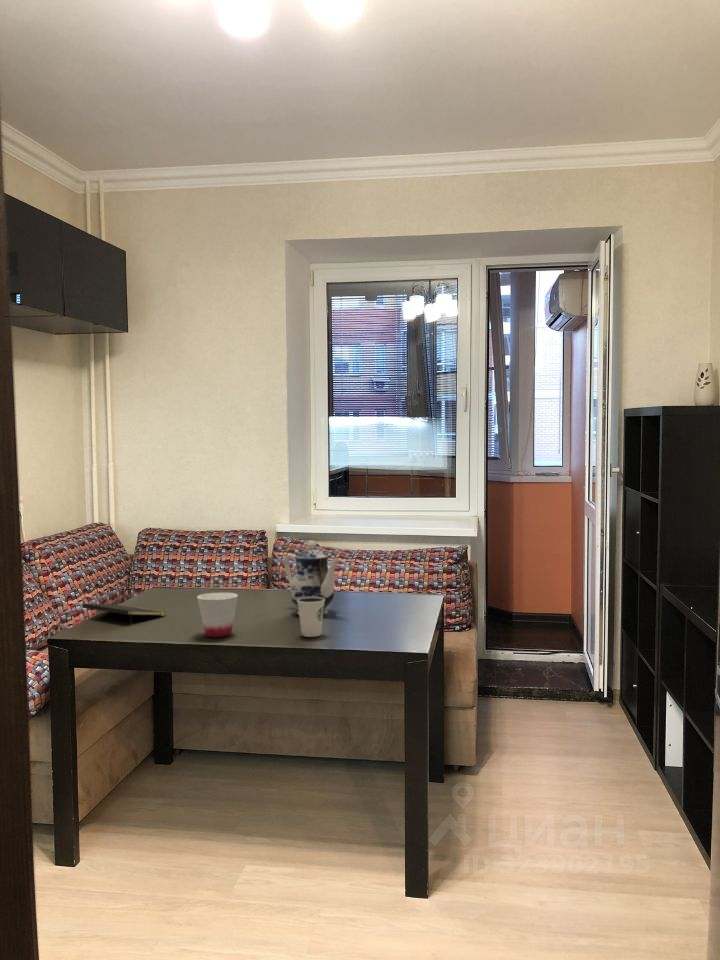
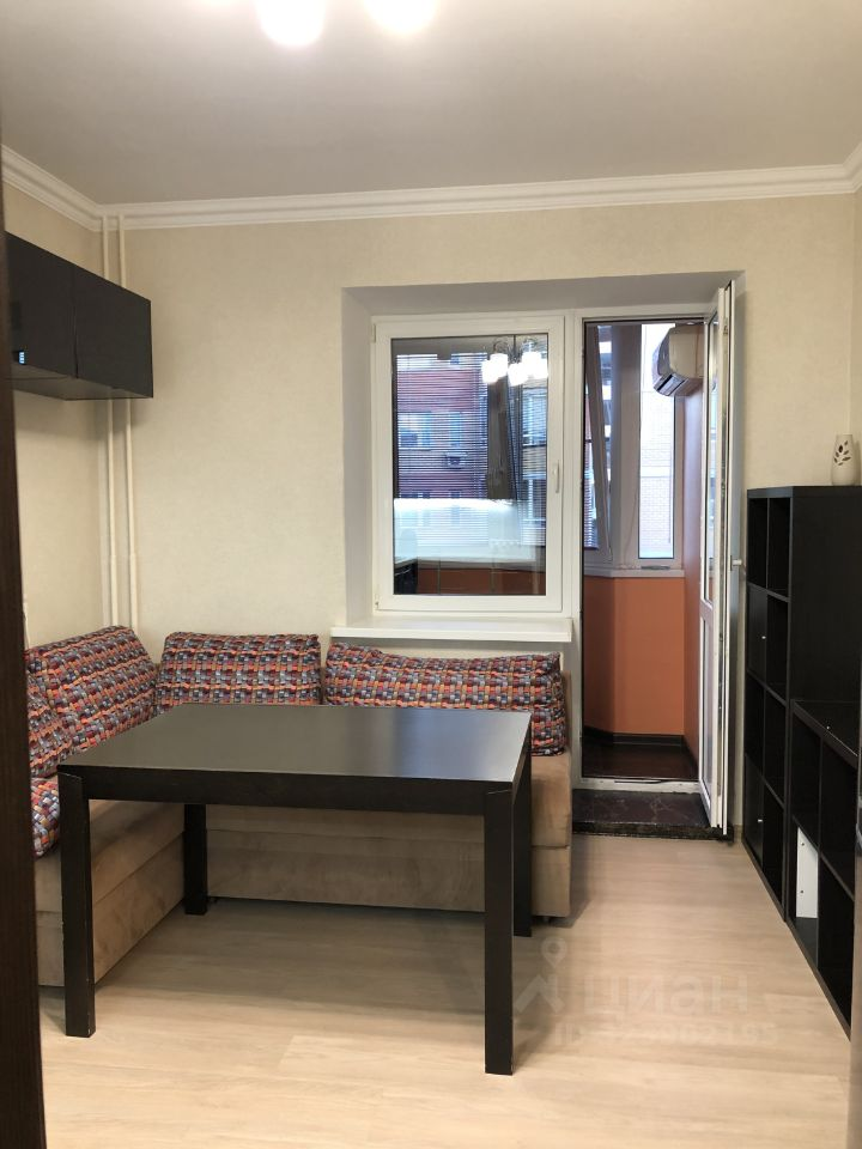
- dixie cup (311, 617)
- notepad (124, 609)
- cup (218, 615)
- teapot (311, 576)
